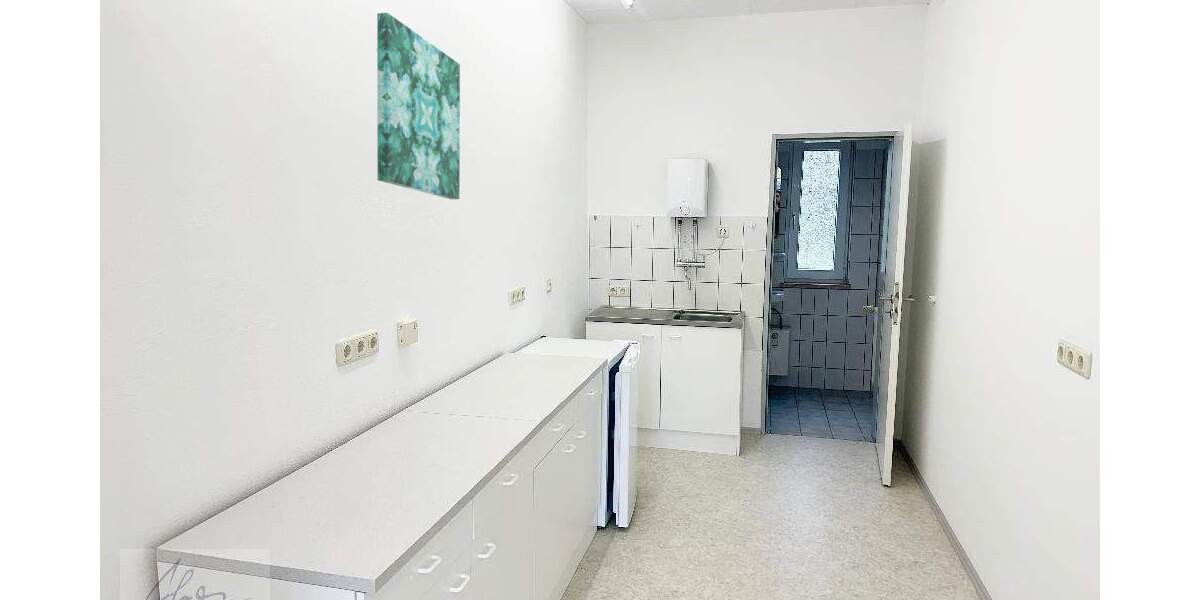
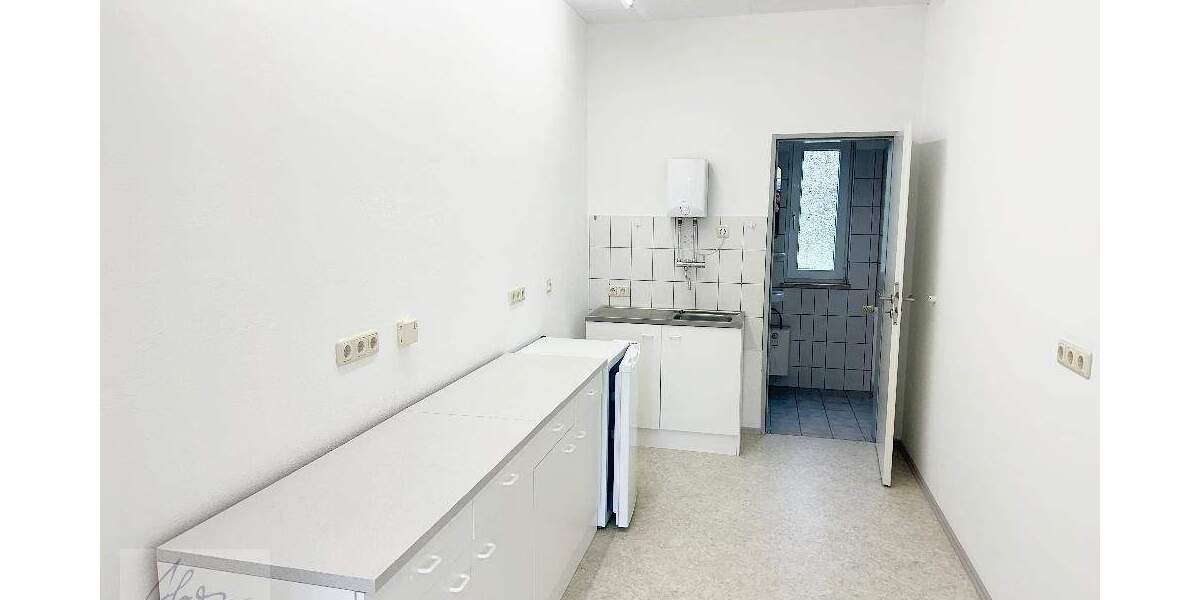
- wall art (422, 116)
